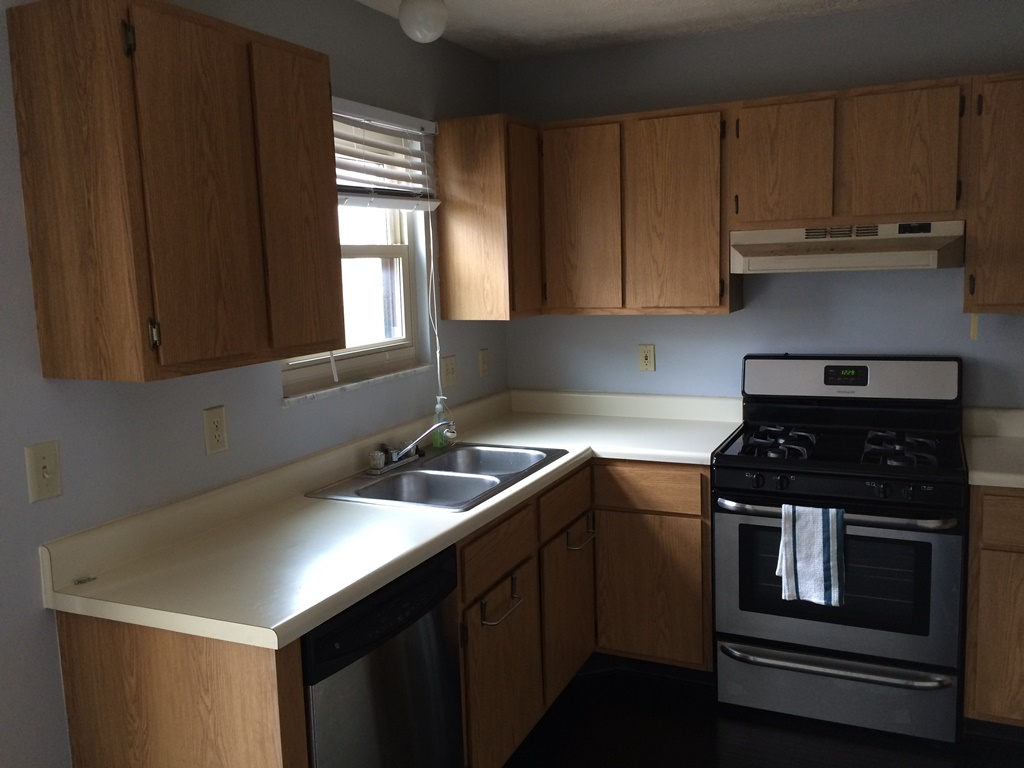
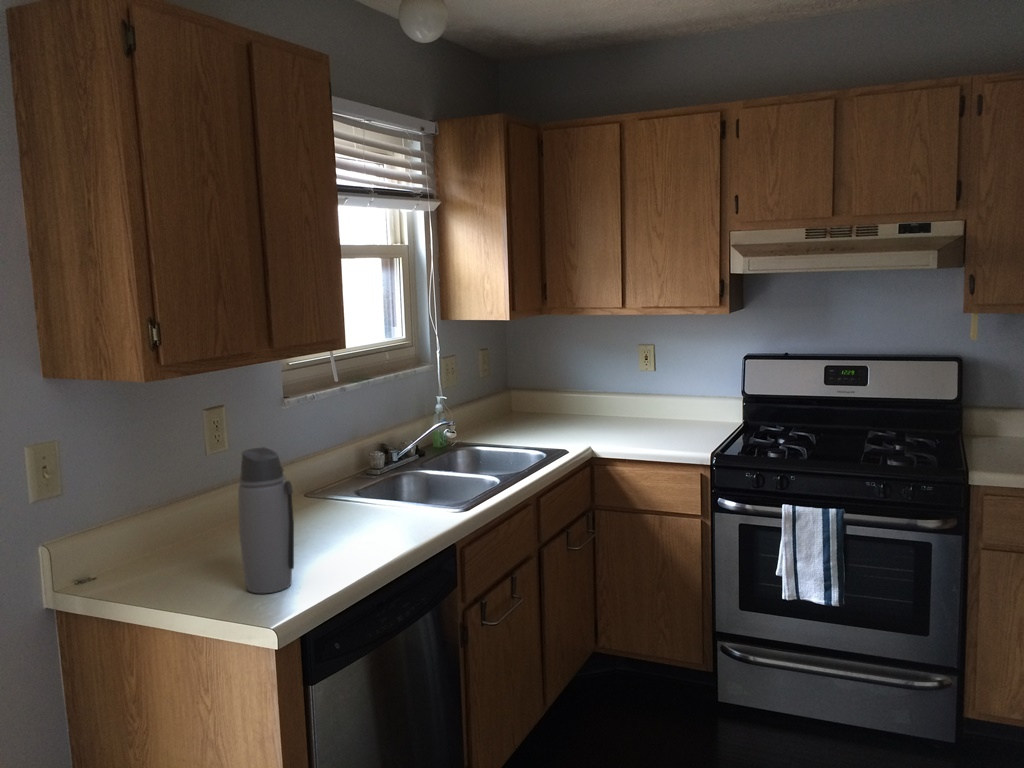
+ water bottle (265, 519)
